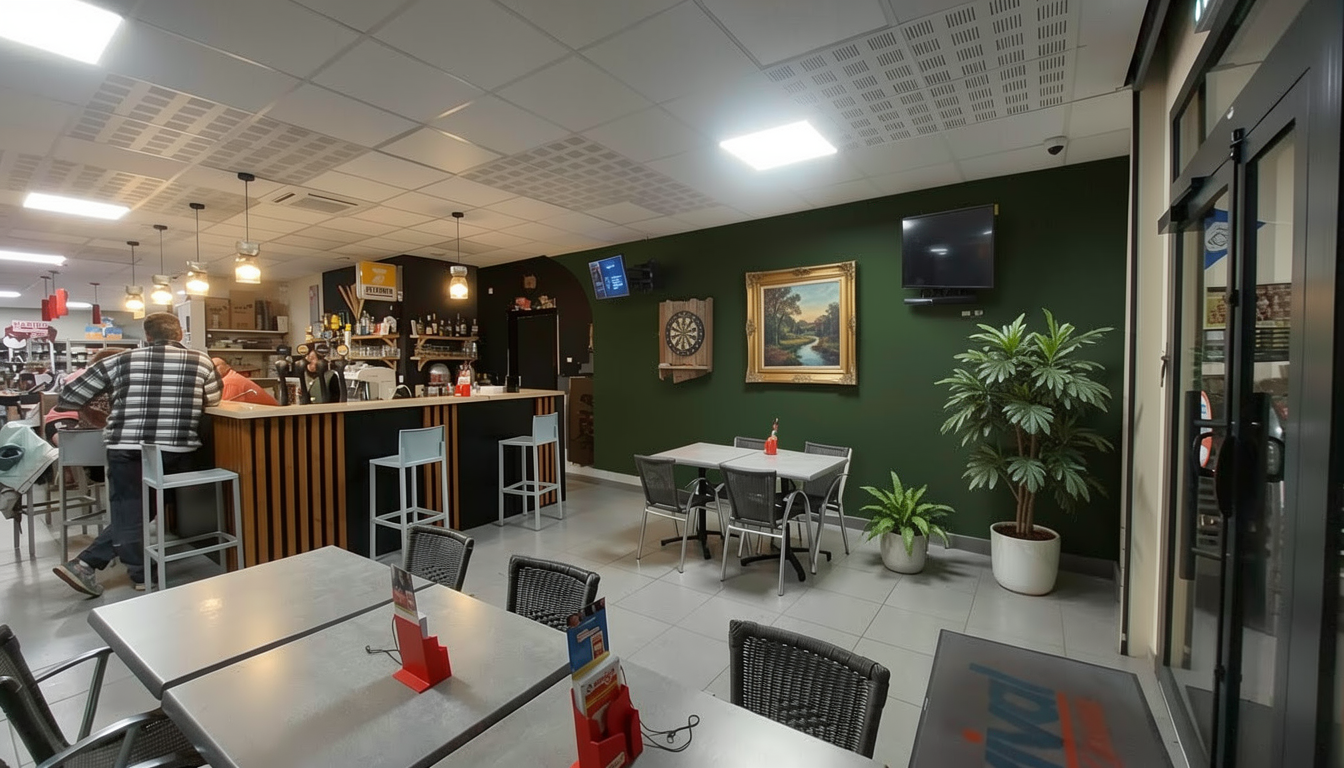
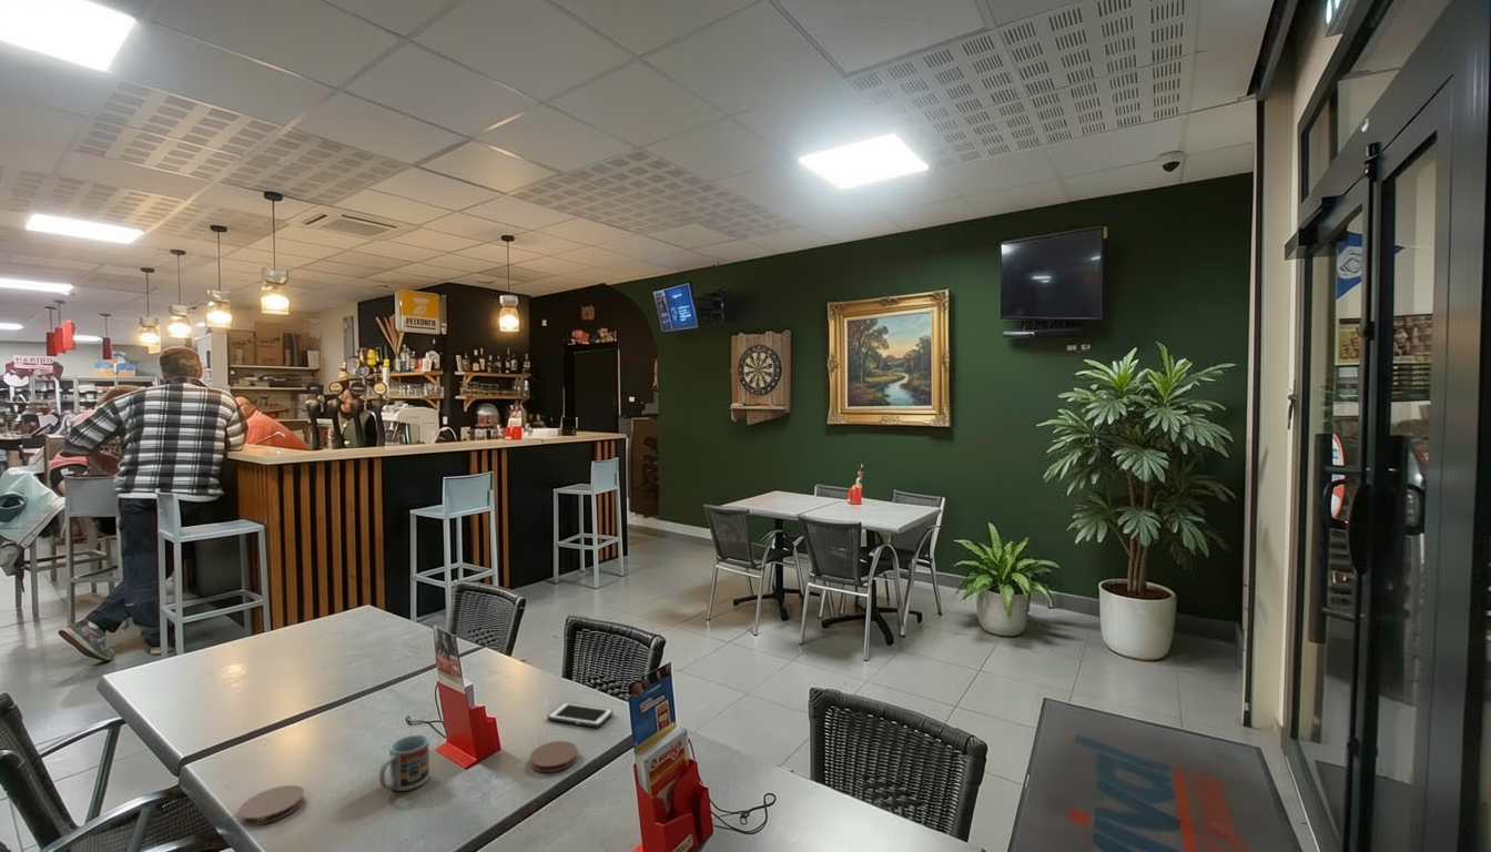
+ coaster (554, 755)
+ cup (404, 765)
+ coaster (272, 804)
+ cell phone (580, 714)
